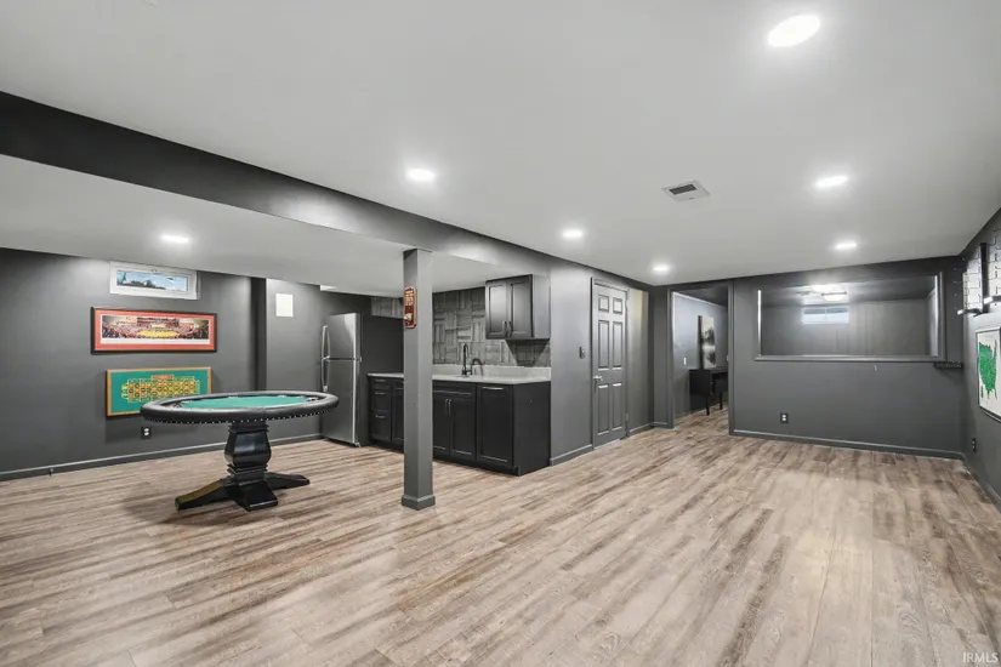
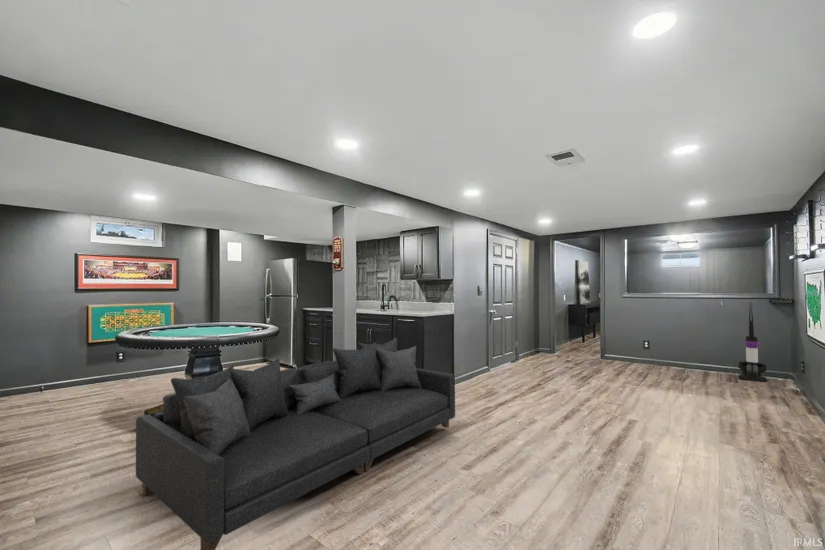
+ vacuum cleaner (751, 340)
+ sofa (324, 404)
